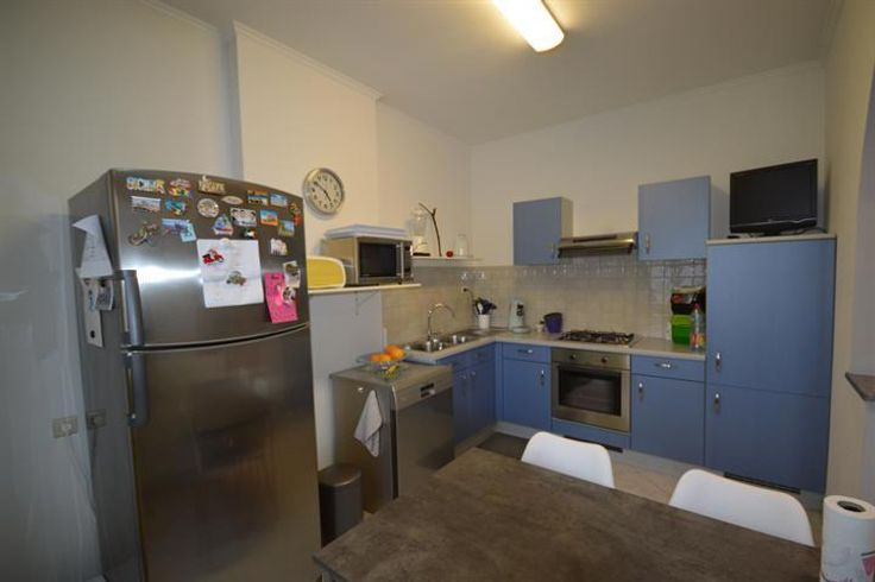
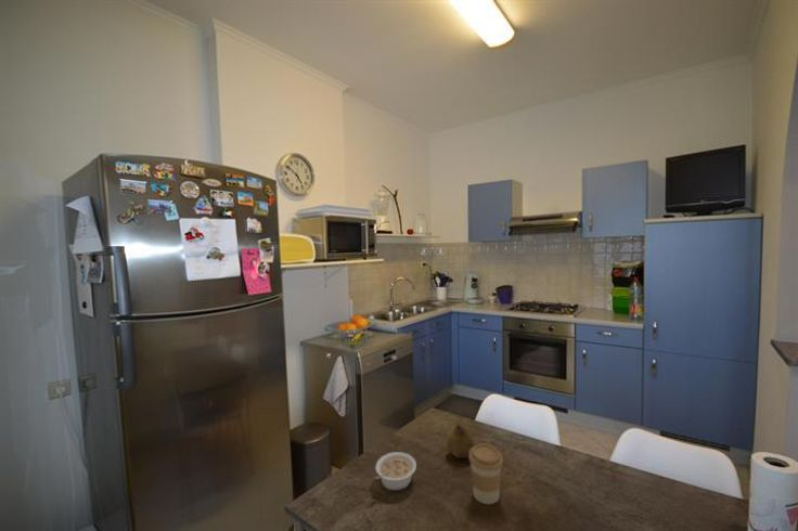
+ fruit (460, 437)
+ legume (396, 471)
+ coffee cup (486, 472)
